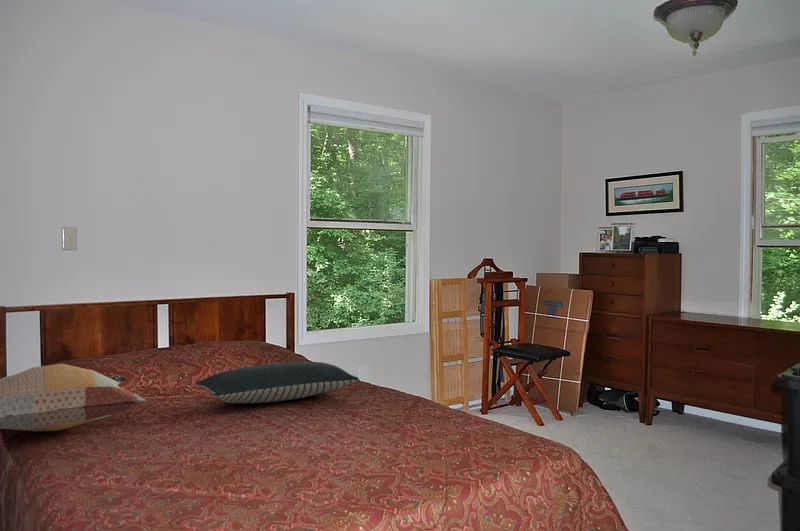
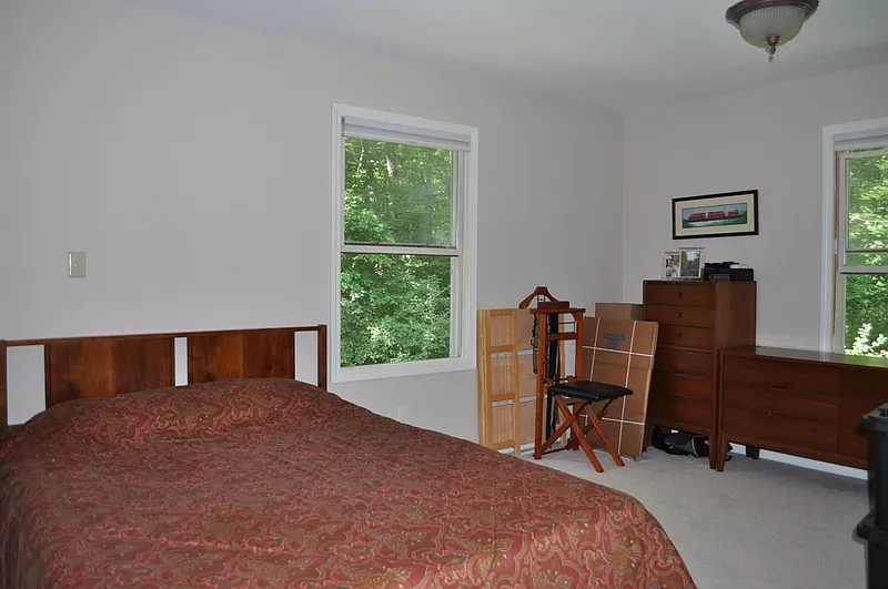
- pillow (278, 381)
- decorative pillow (57, 395)
